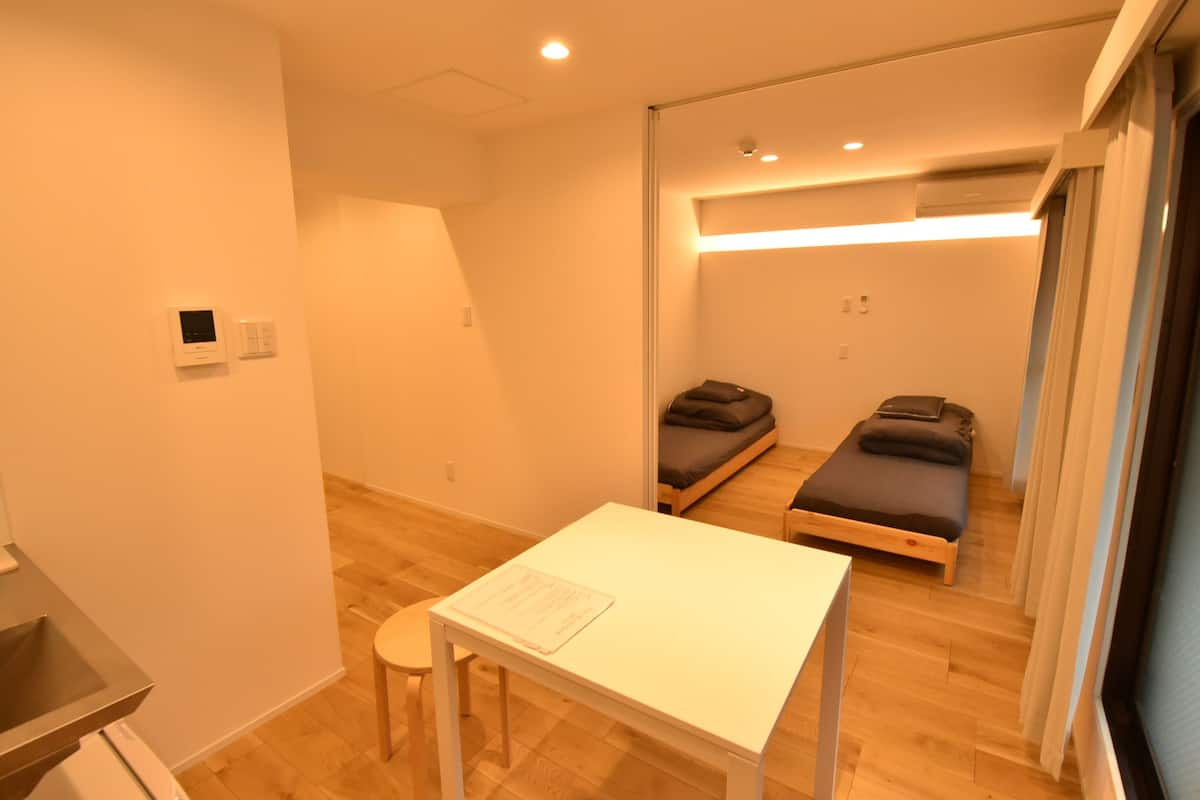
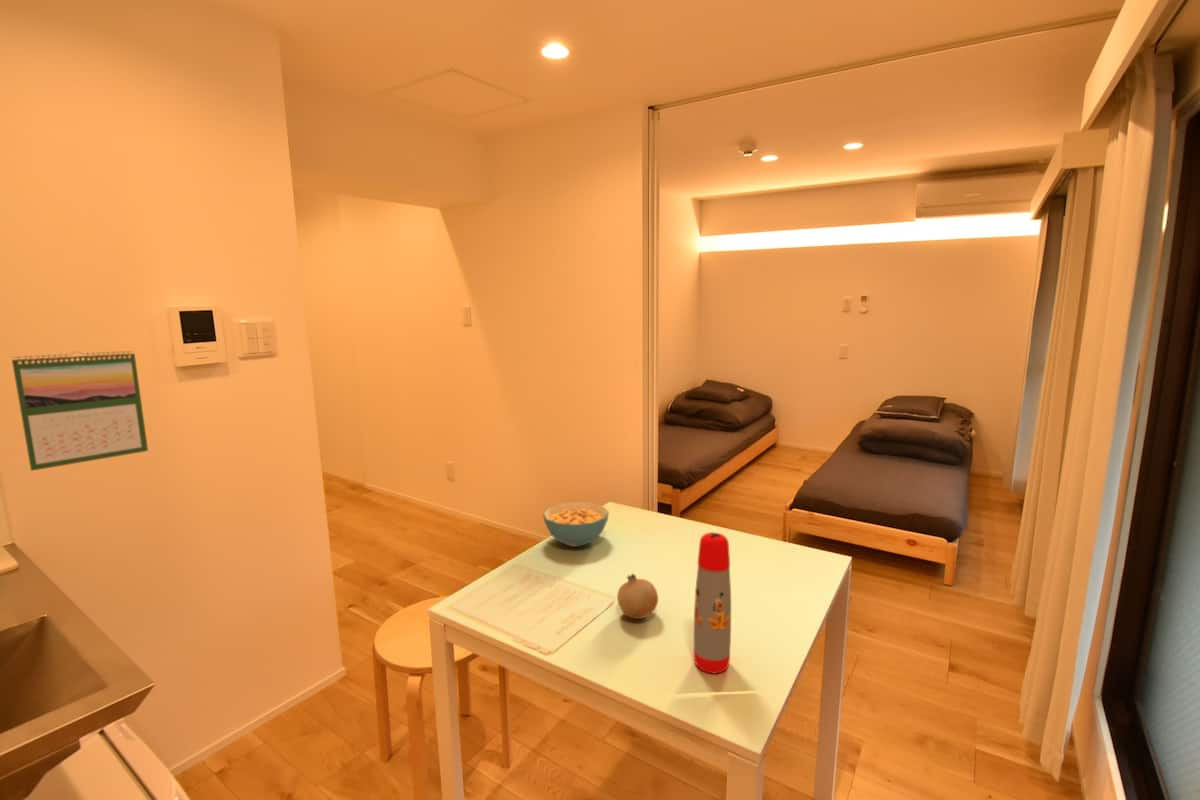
+ water bottle (712, 600)
+ cereal bowl (576, 527)
+ calendar (84, 406)
+ fruit (637, 596)
